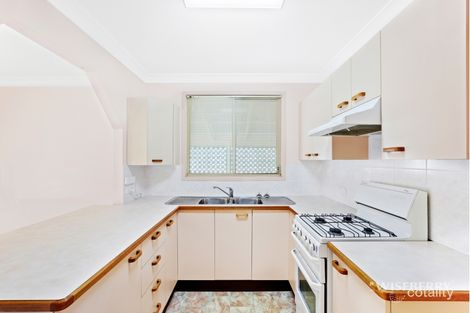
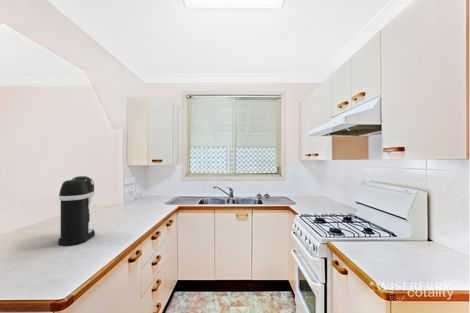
+ coffee maker (77, 207)
